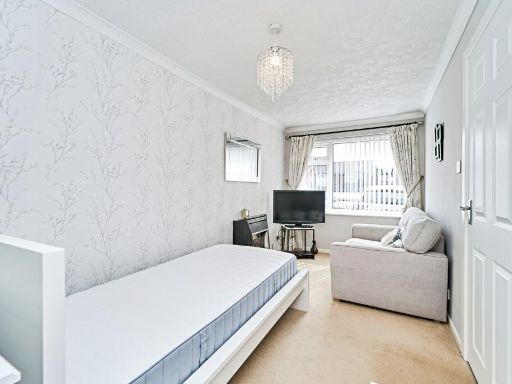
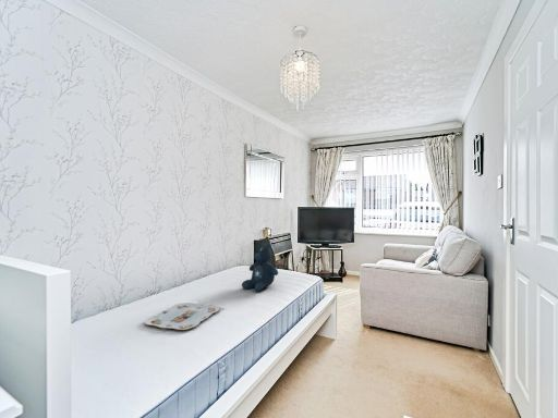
+ stuffed bear (258, 266)
+ serving tray (184, 315)
